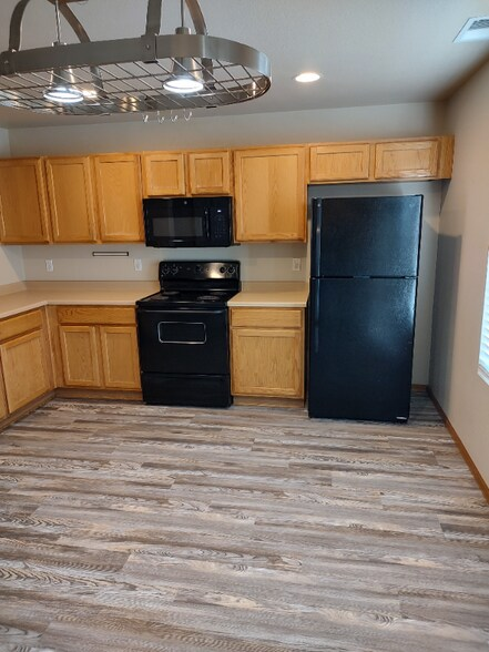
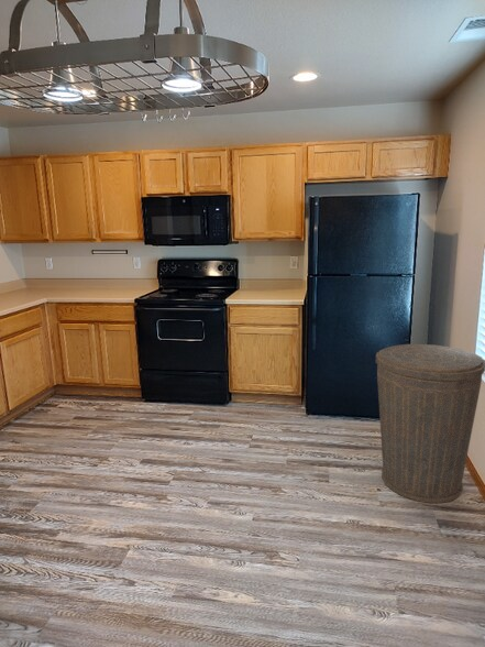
+ trash can (425, 419)
